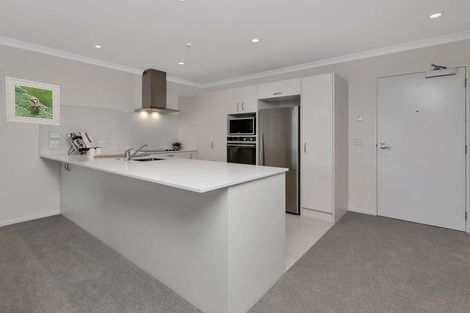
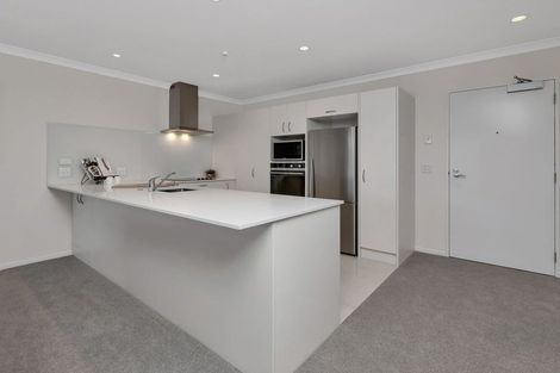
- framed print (34, 102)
